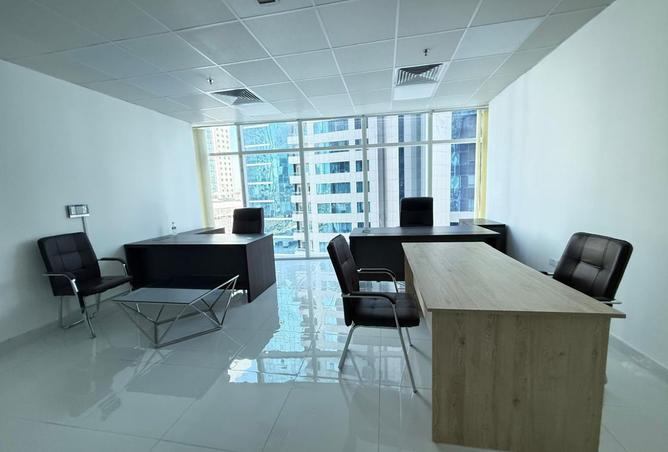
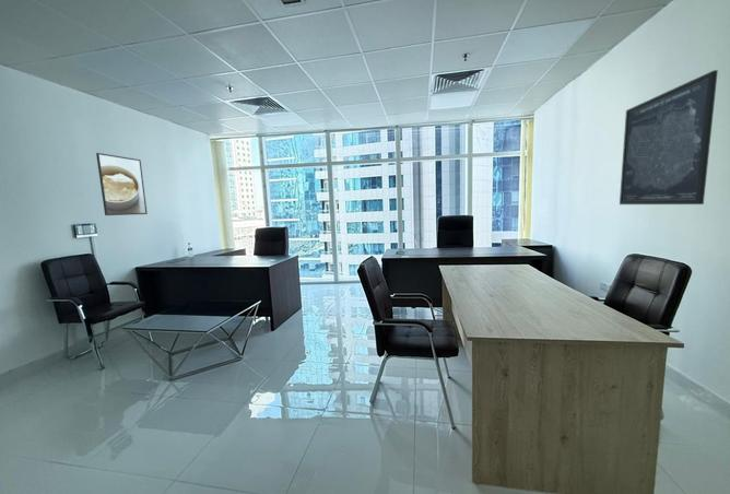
+ wall art (659, 150)
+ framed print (123, 186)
